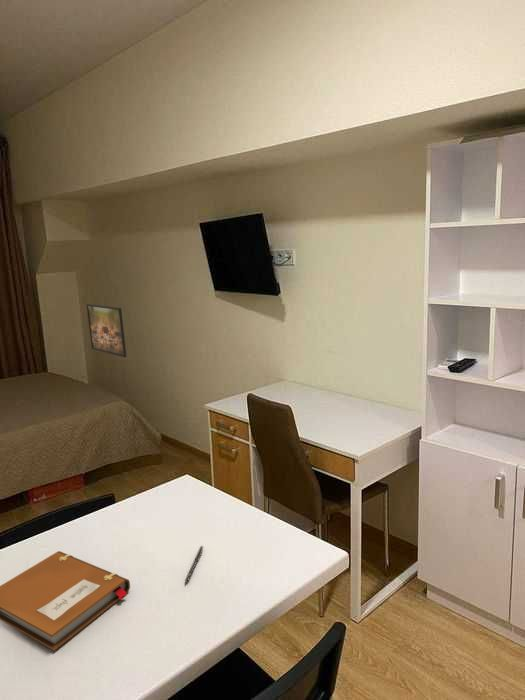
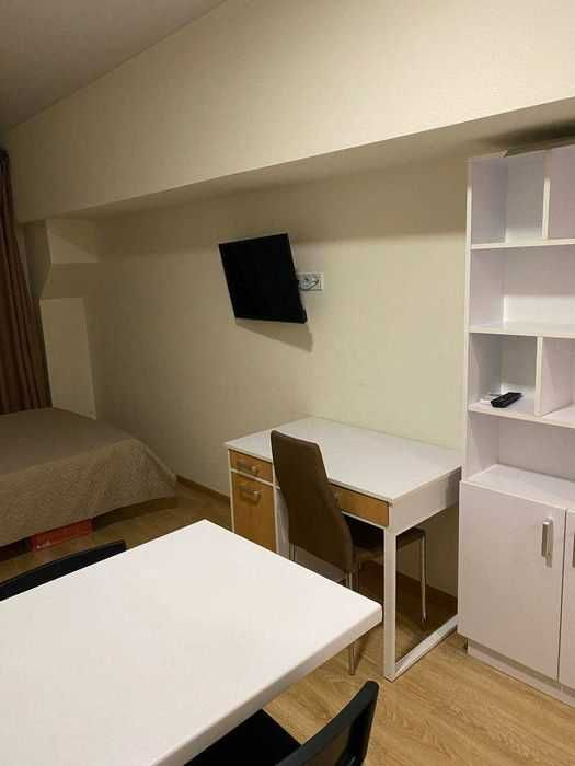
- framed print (105, 329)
- pen (194, 564)
- notebook (60, 594)
